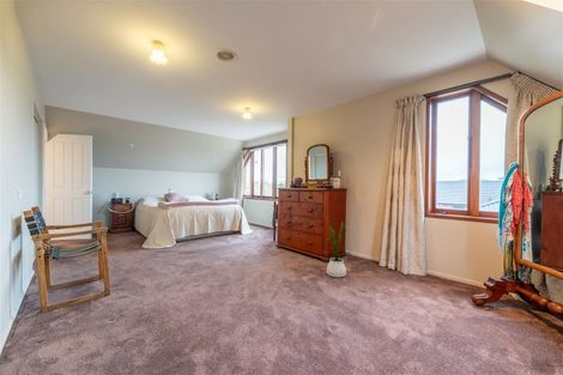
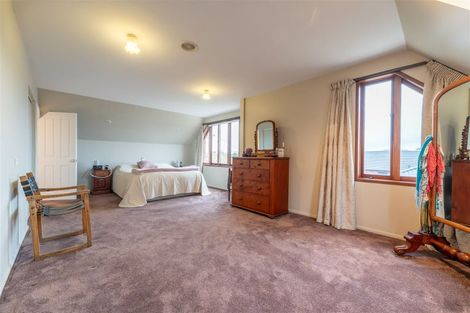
- house plant (334, 244)
